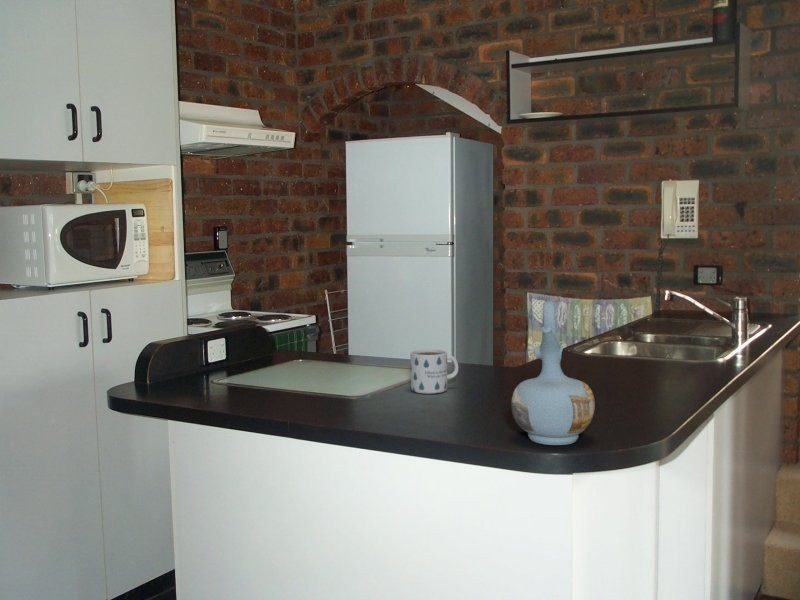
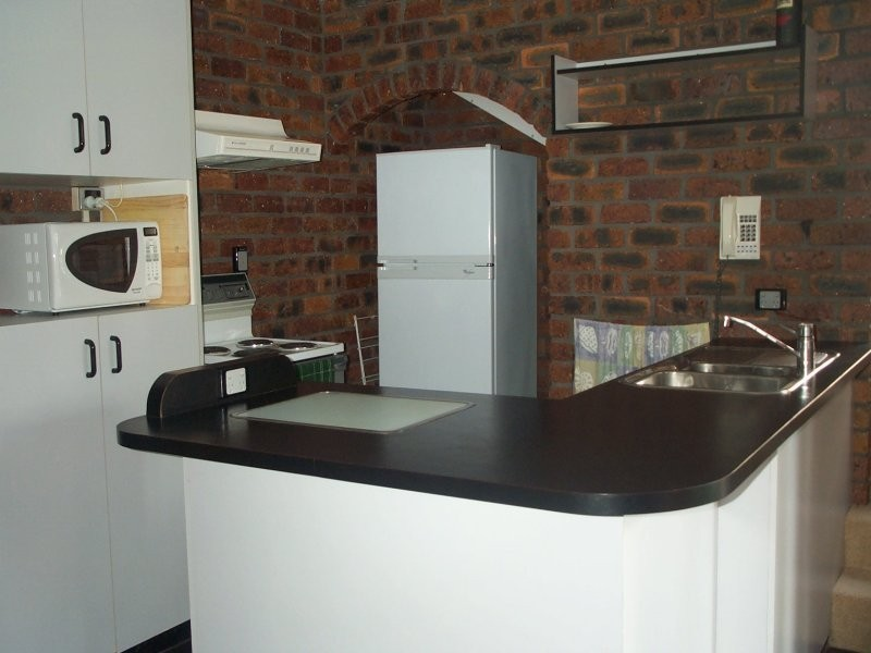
- mug (435, 370)
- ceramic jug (552, 371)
